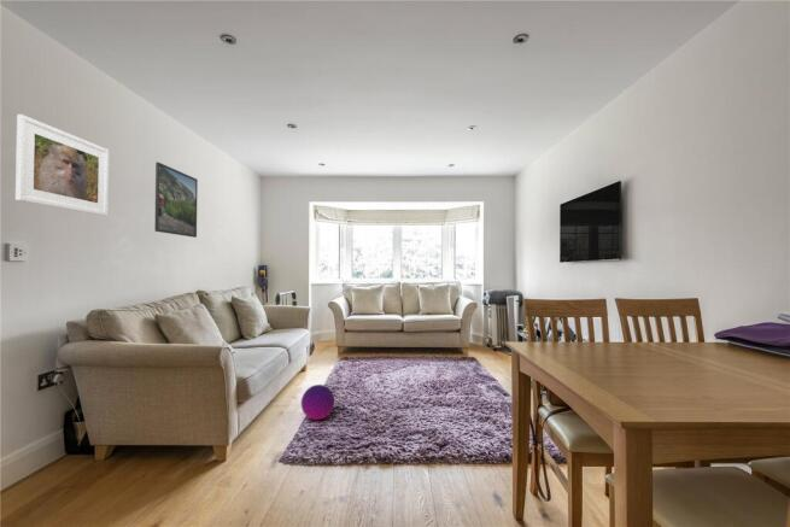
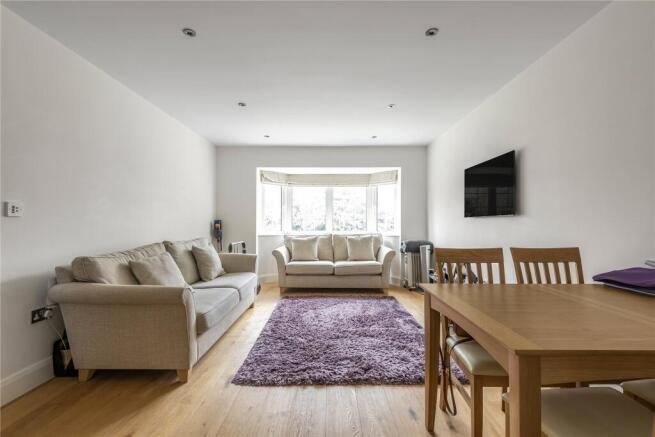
- ball (317, 402)
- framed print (177, 203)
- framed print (68, 171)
